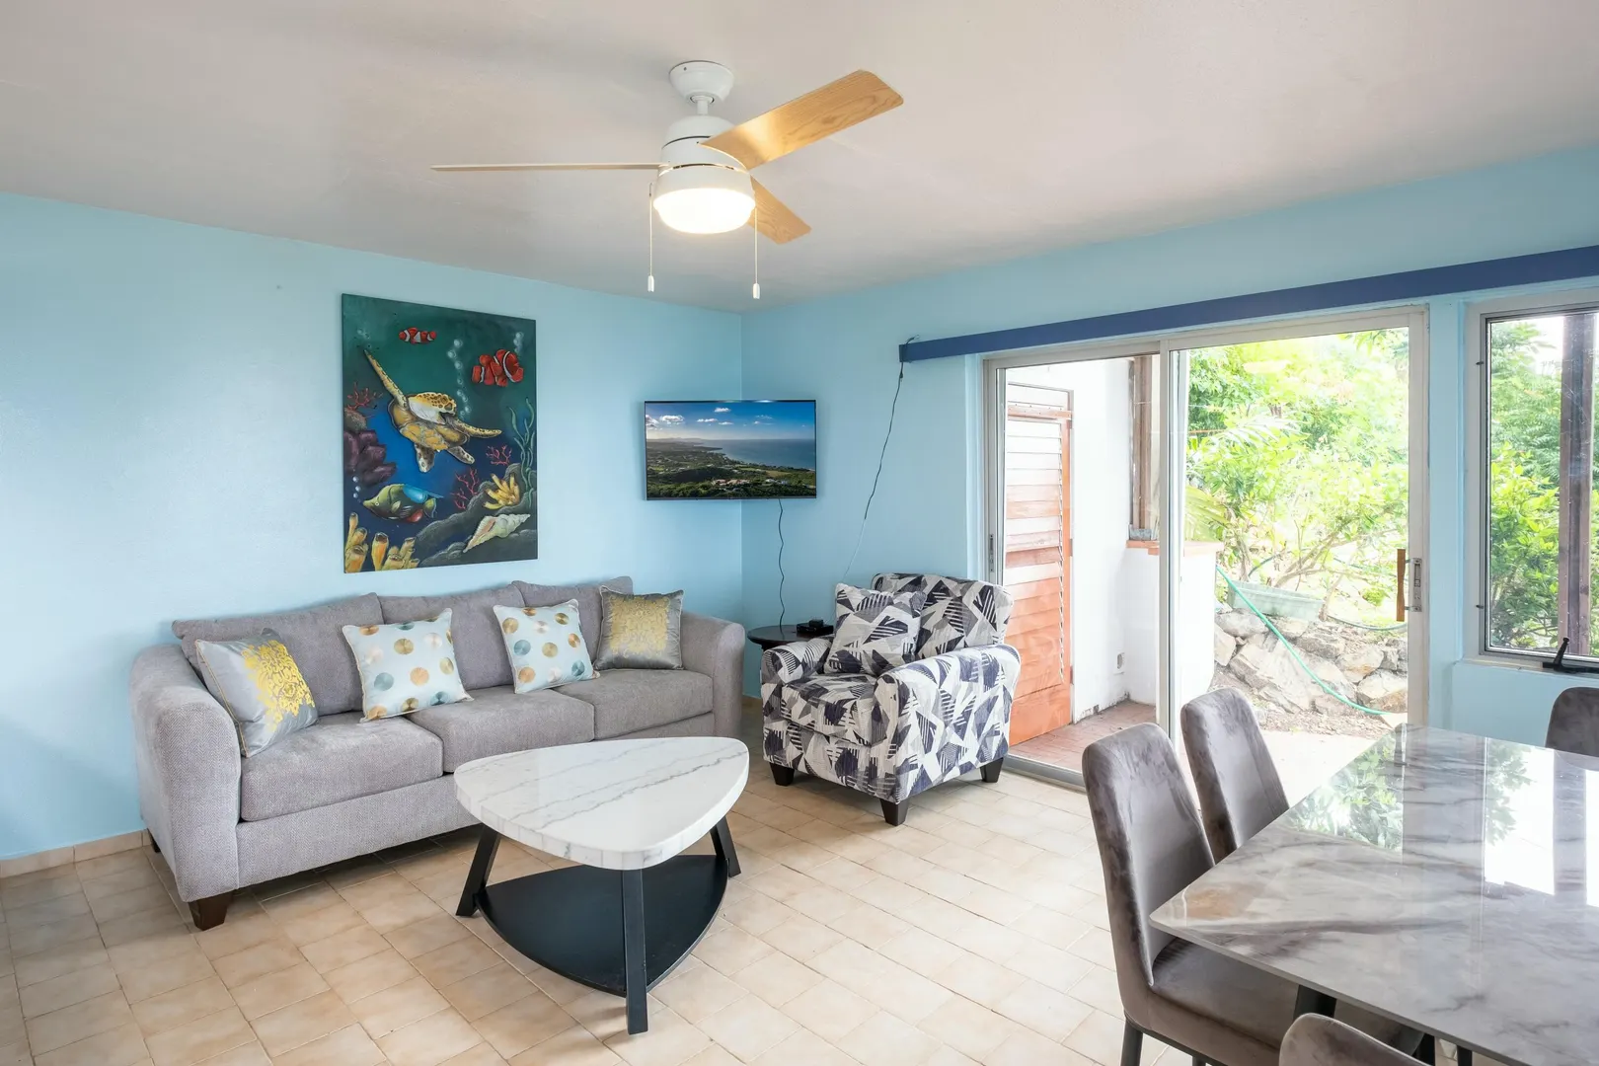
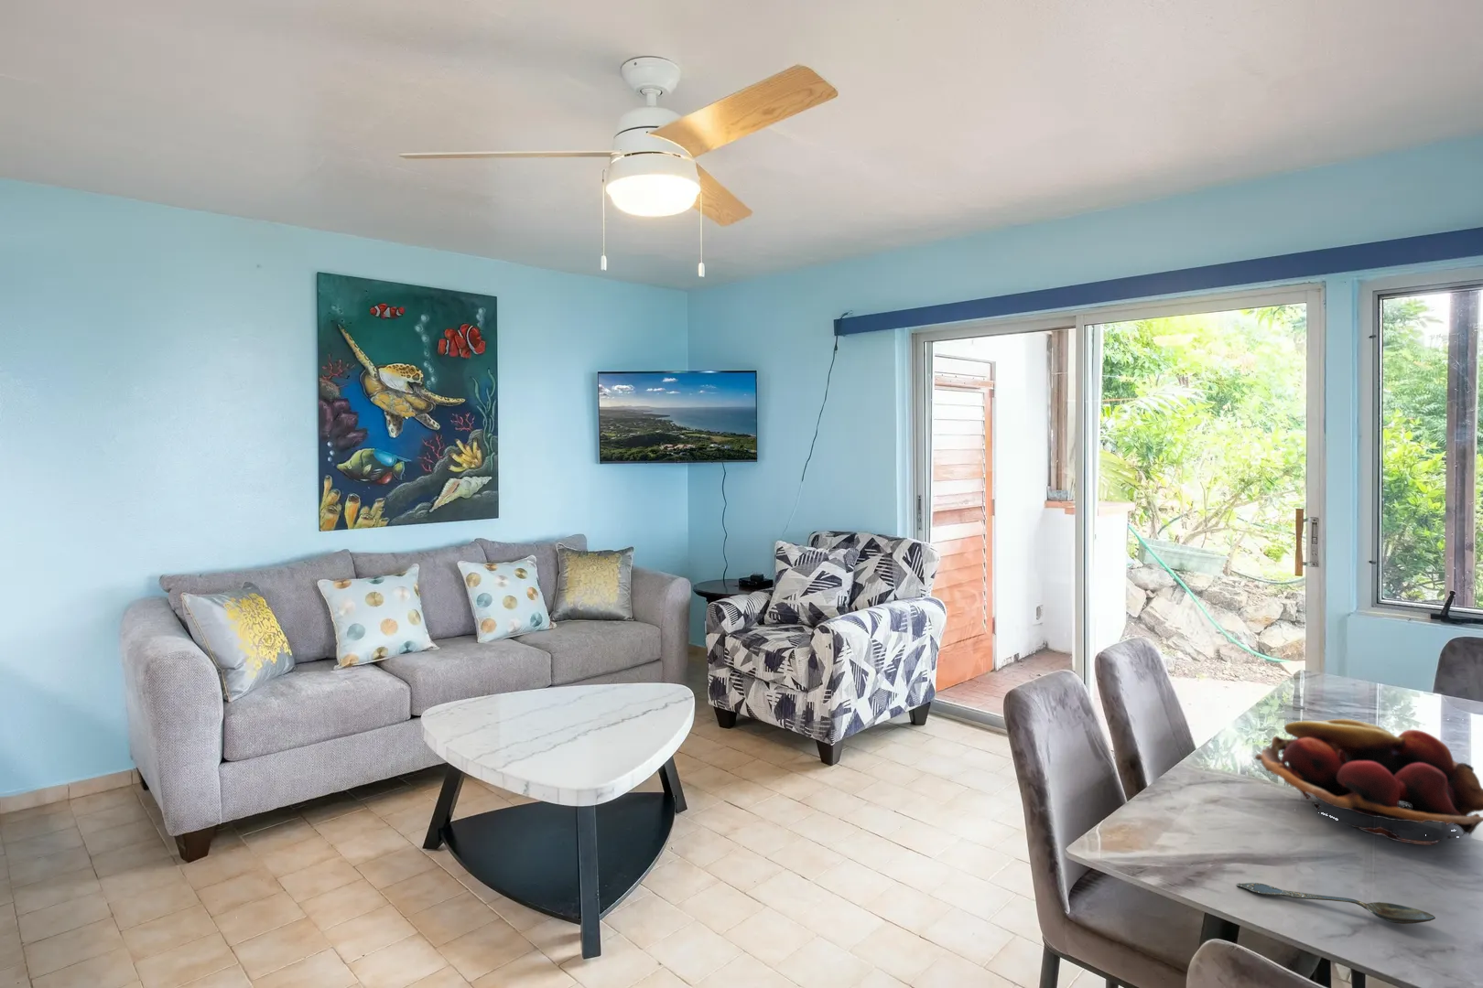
+ spoon (1330, 900)
+ fruit basket (1369, 769)
